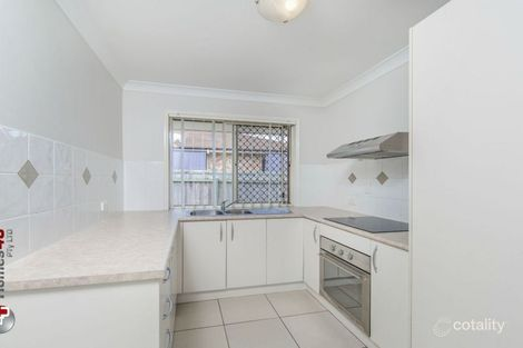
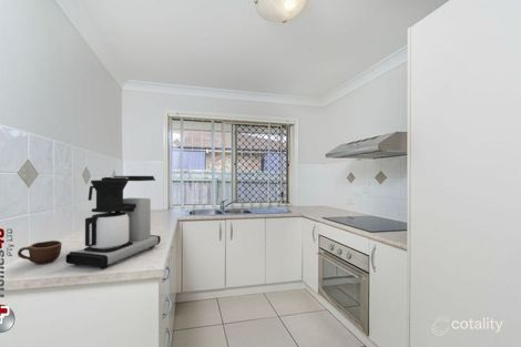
+ coffee maker (119, 215)
+ mug (42, 253)
